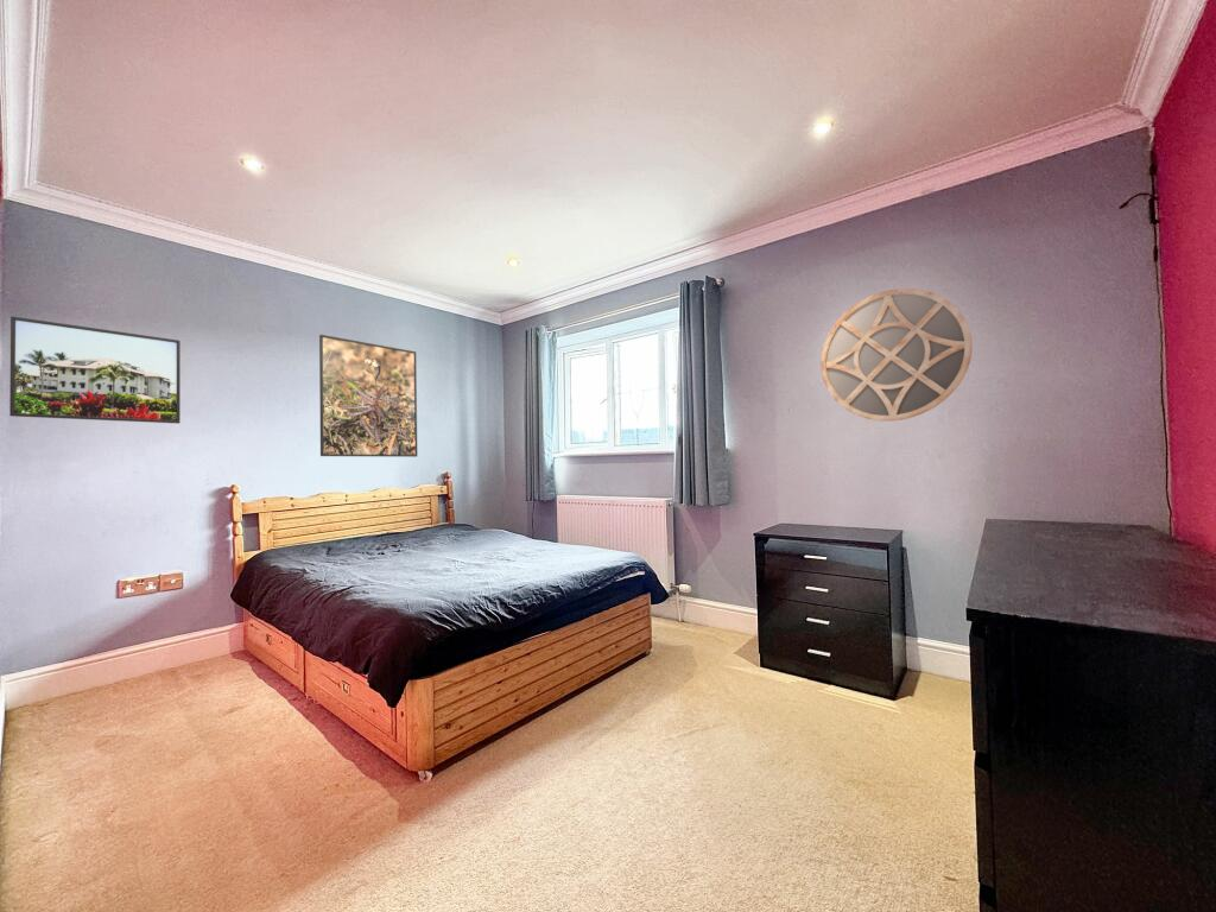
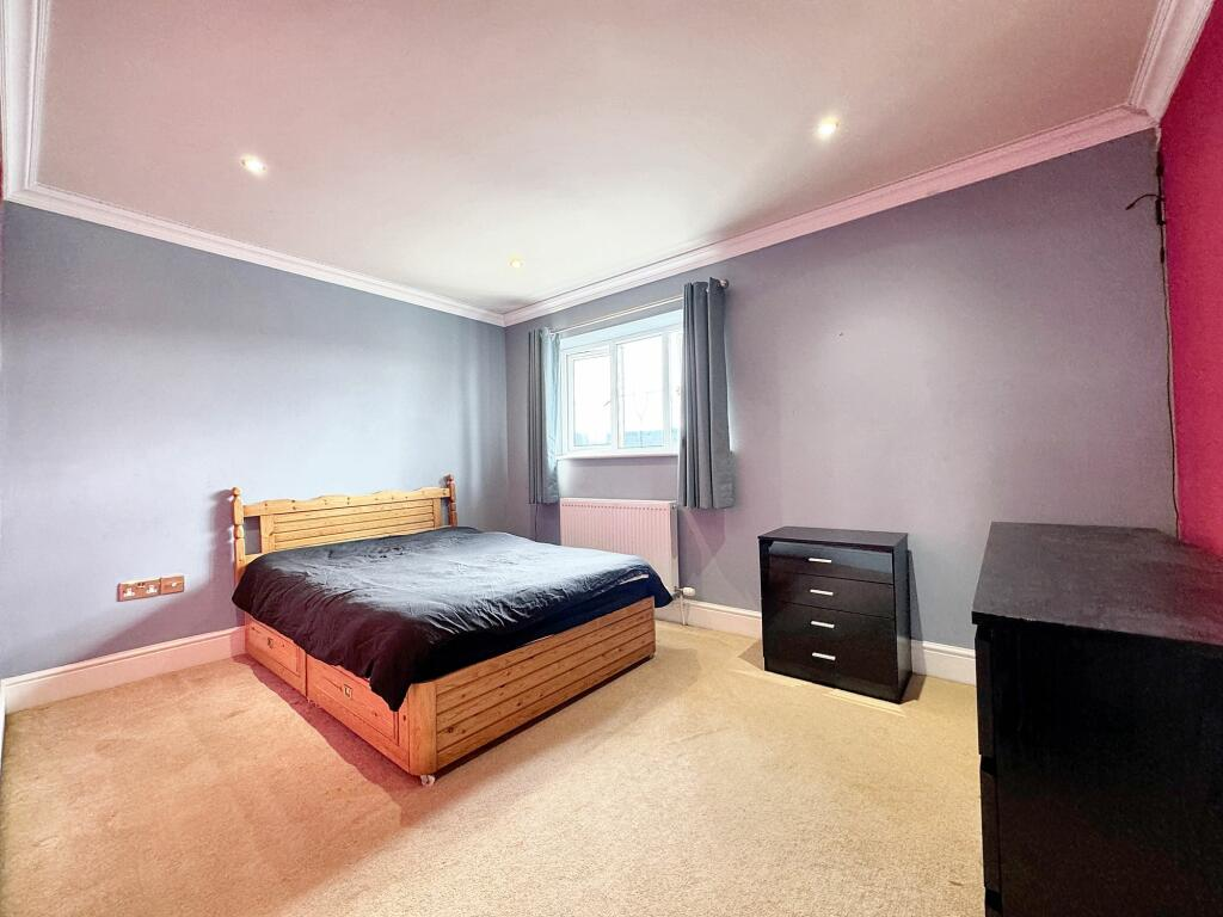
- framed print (102, 374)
- home mirror (889, 355)
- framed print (372, 399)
